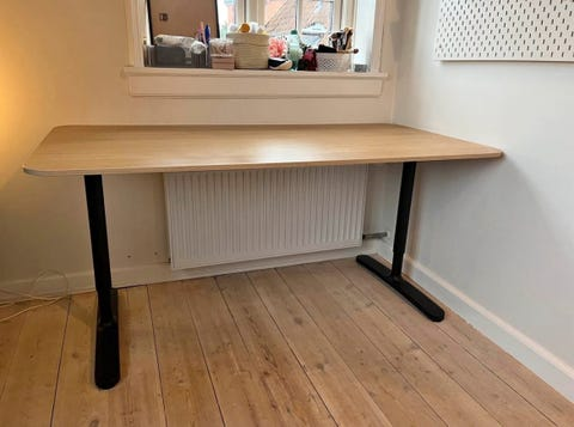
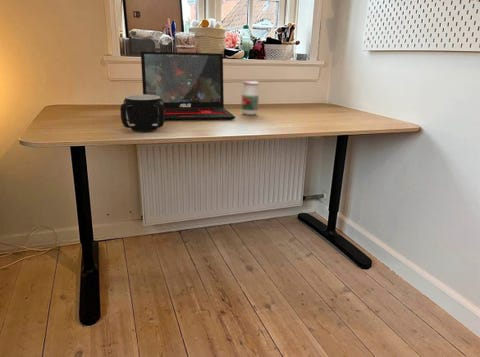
+ jar (250, 98)
+ mug (143, 113)
+ laptop (187, 85)
